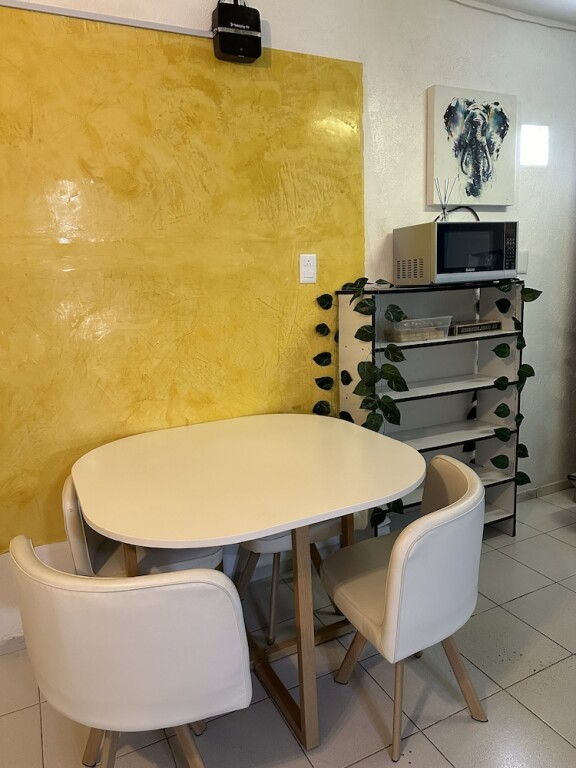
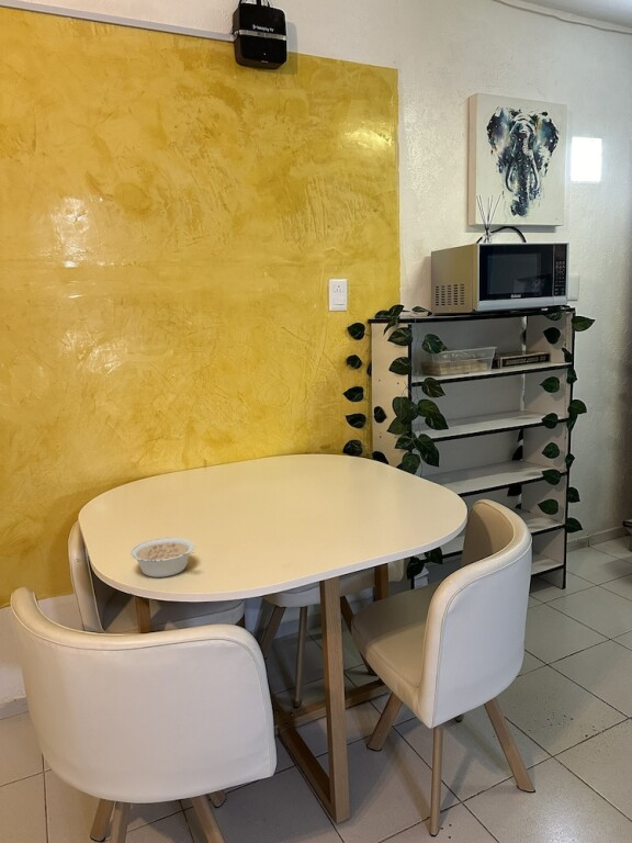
+ legume (166, 555)
